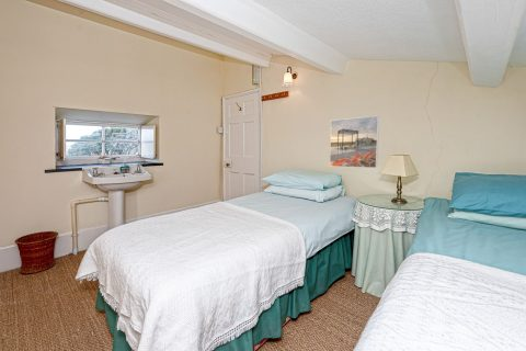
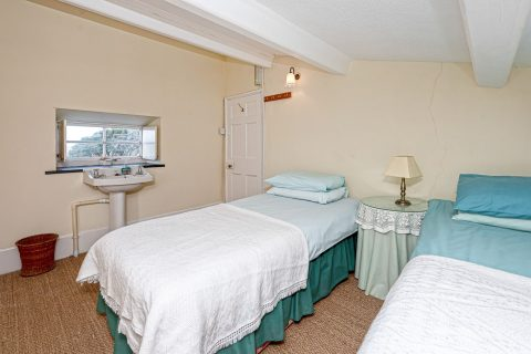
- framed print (352, 143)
